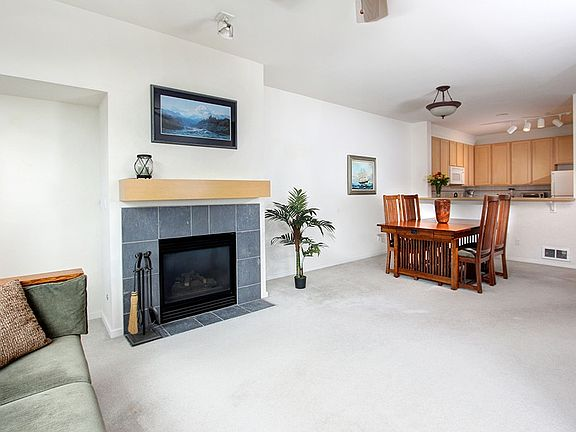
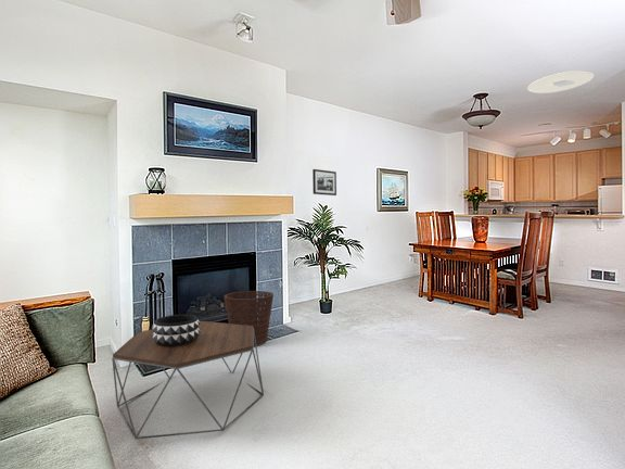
+ coffee table (191, 365)
+ basket (248, 318)
+ decorative bowl (176, 329)
+ ceiling light (559, 79)
+ picture frame (324, 182)
